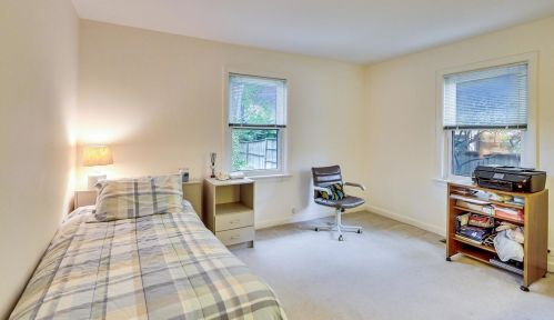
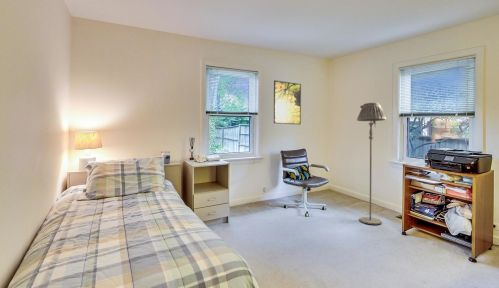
+ floor lamp (370, 162)
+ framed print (287, 103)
